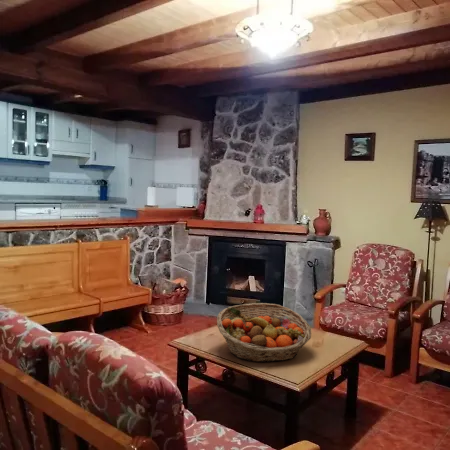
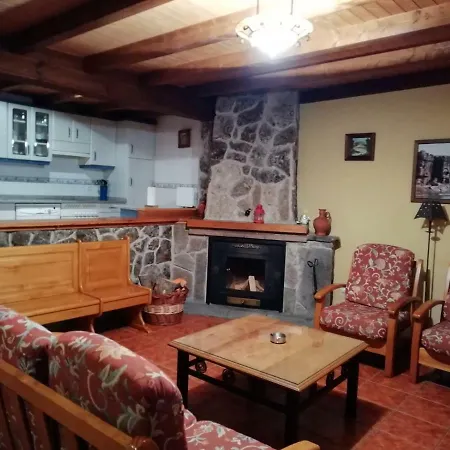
- fruit basket (263, 331)
